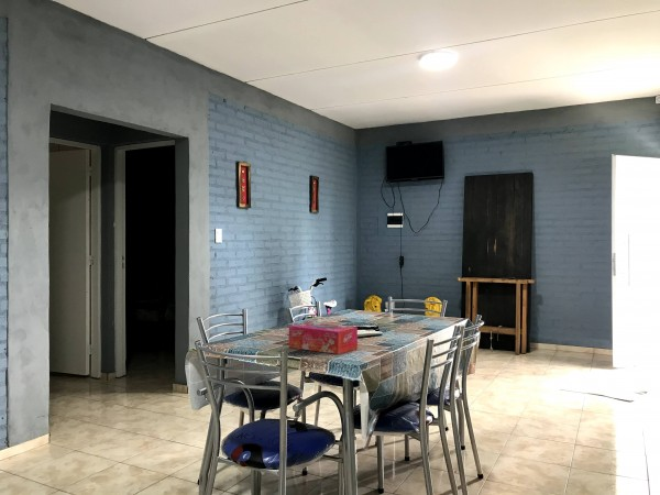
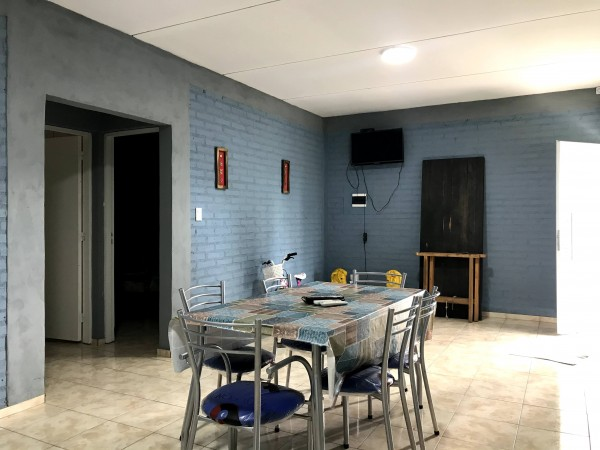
- tissue box (322, 337)
